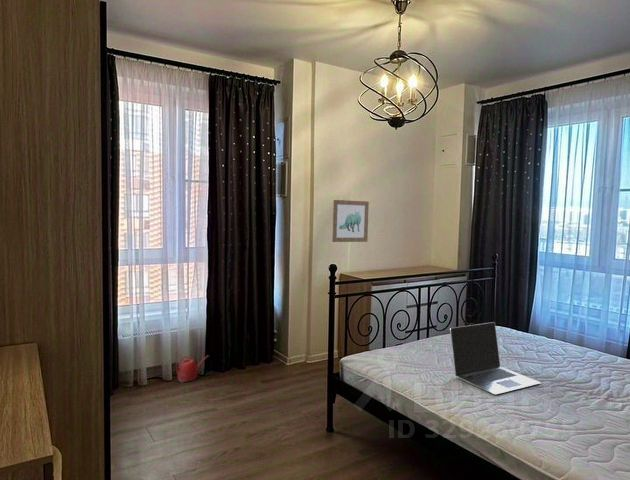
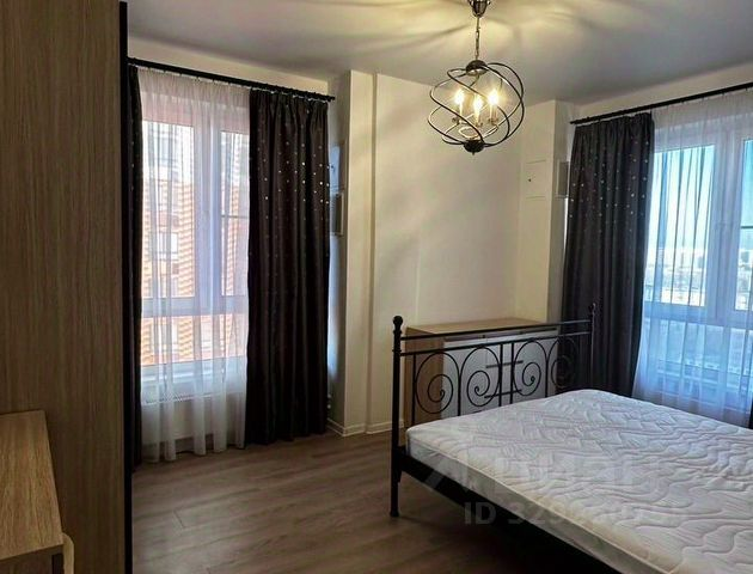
- watering can (192, 366)
- wall art (350, 221)
- laptop (494, 355)
